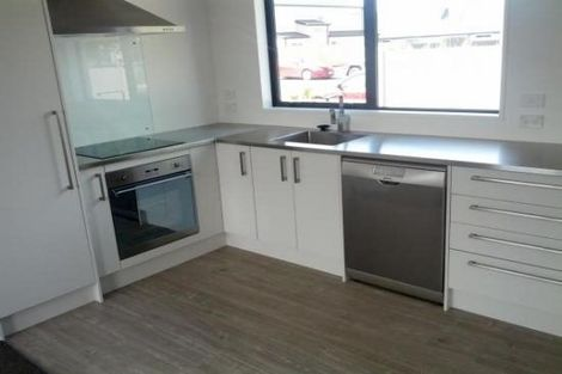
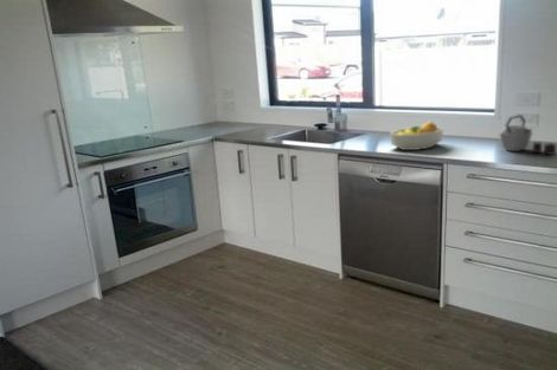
+ kettle (529, 134)
+ fruit bowl (416, 135)
